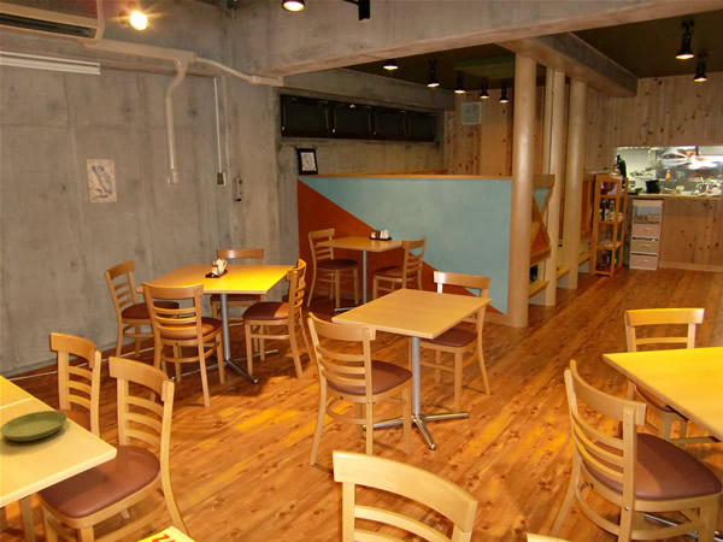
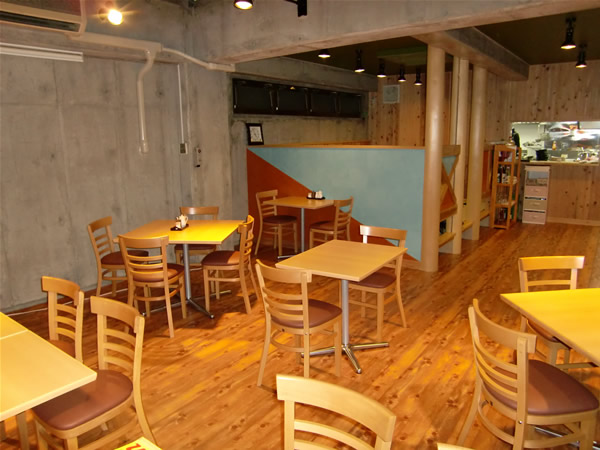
- saucer (35, 426)
- wall art (101, 181)
